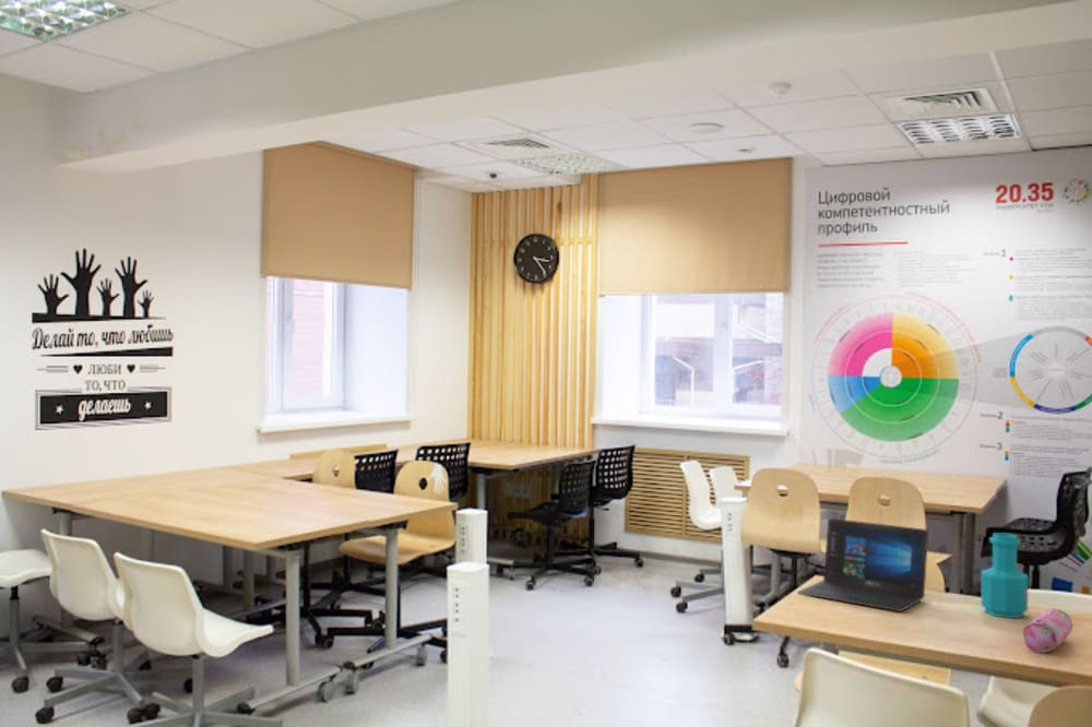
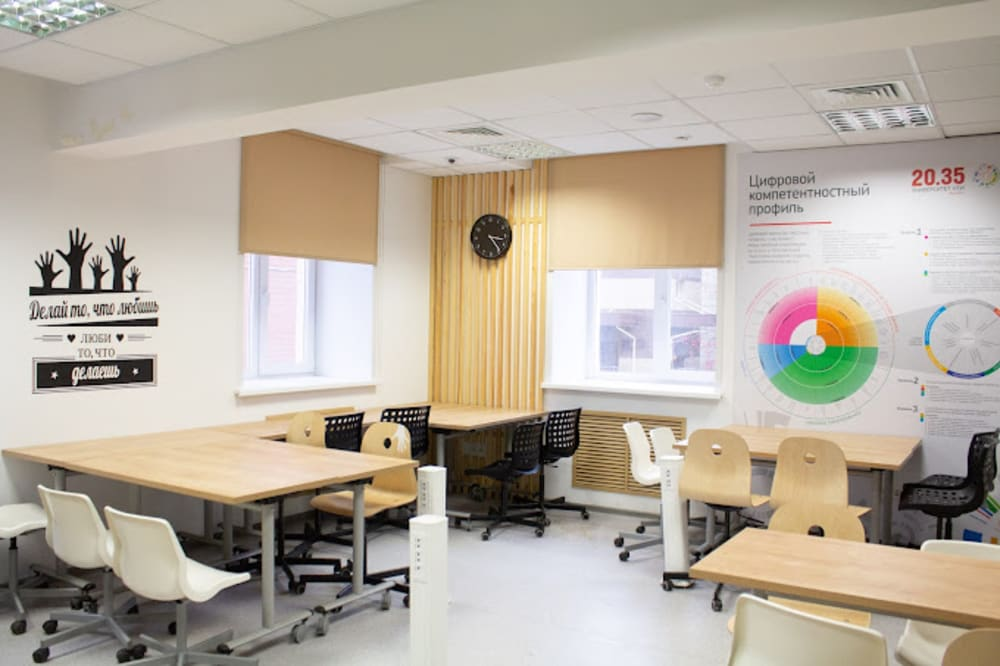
- pencil case (1047, 629)
- laptop (862, 562)
- bottle (1004, 573)
